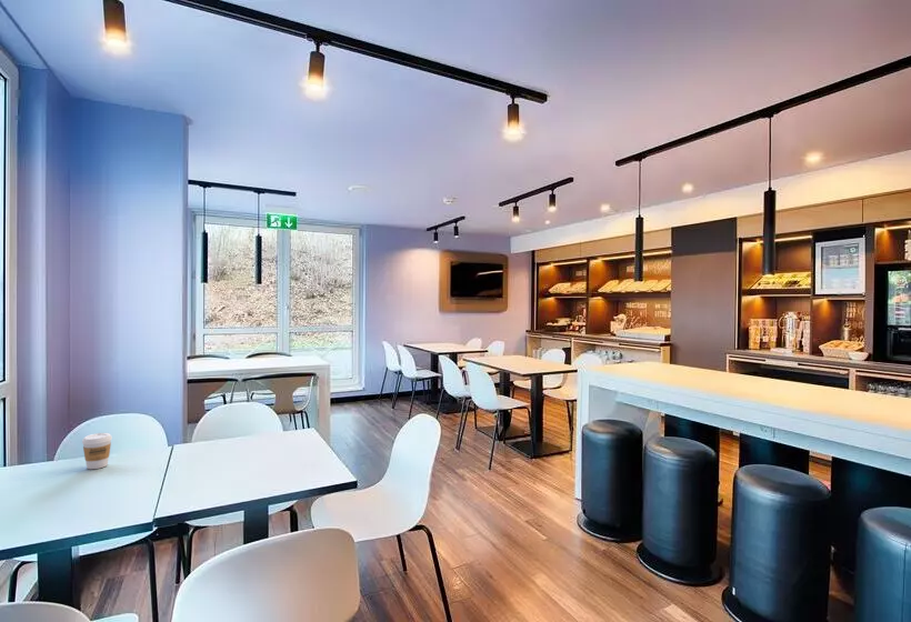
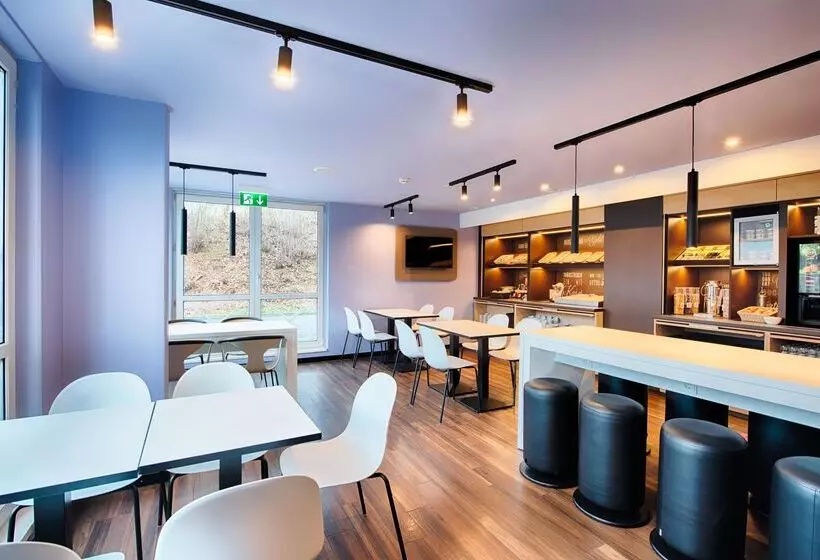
- coffee cup (97, 450)
